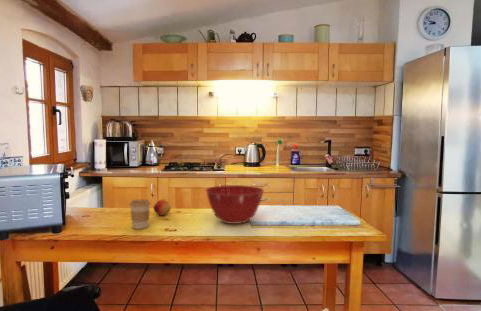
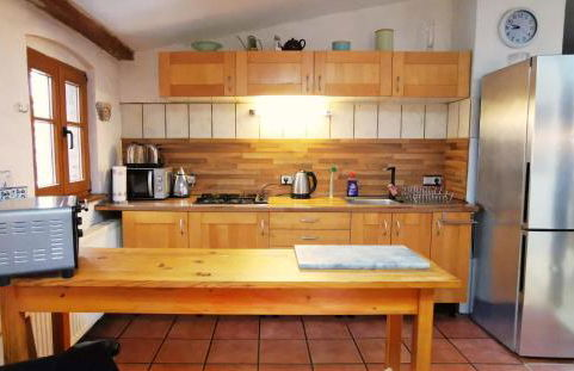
- fruit (162, 207)
- mixing bowl (234, 204)
- coffee cup (140, 212)
